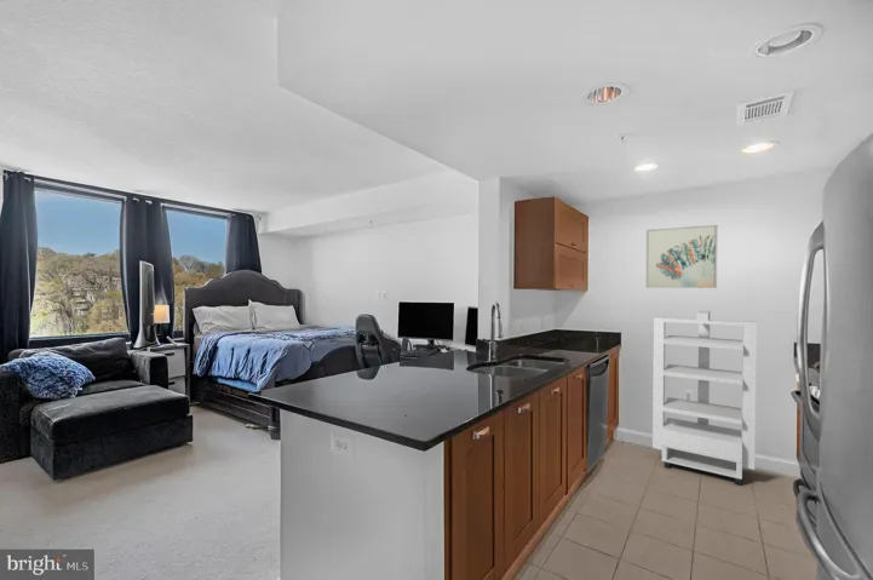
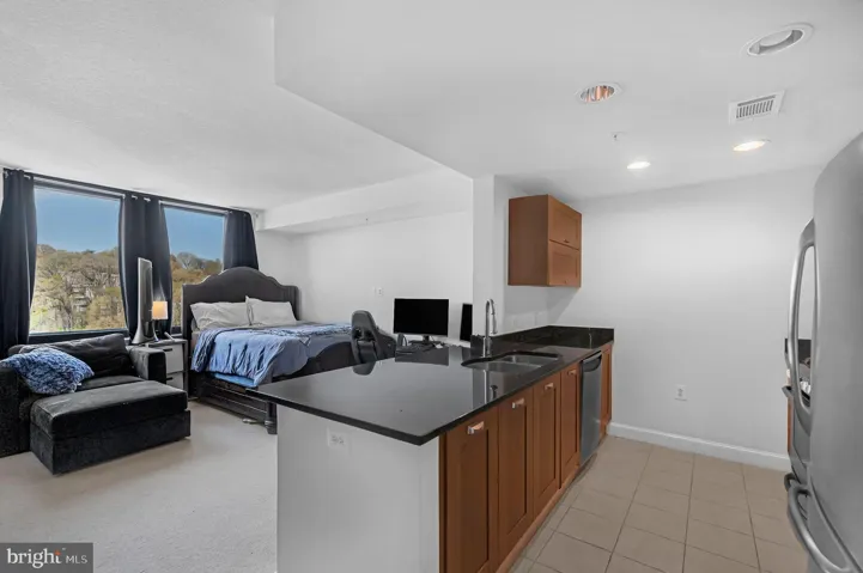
- storage cabinet (701, 389)
- wall art (679, 257)
